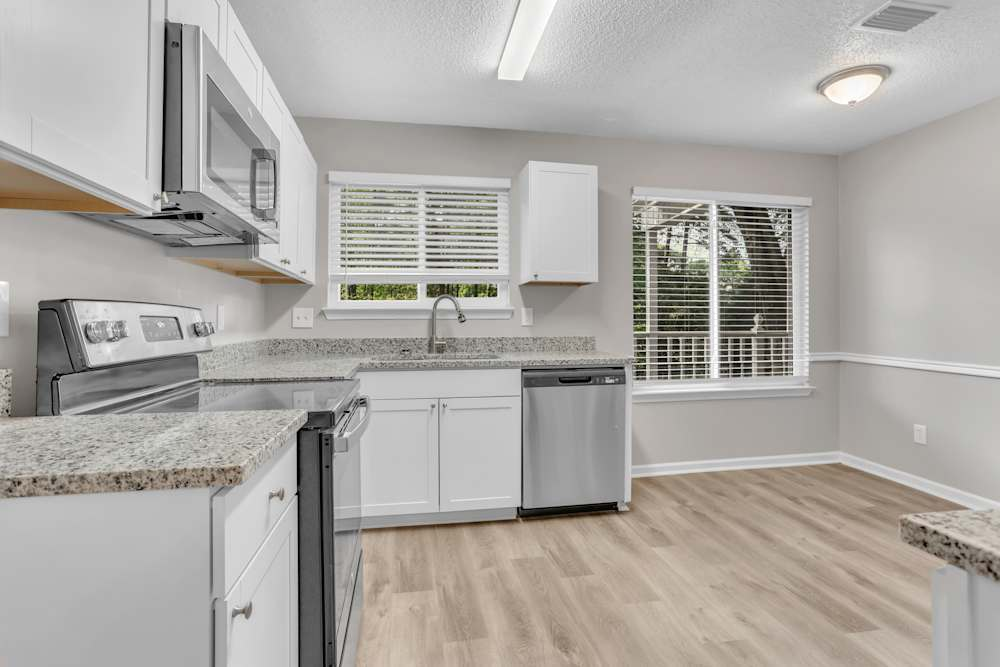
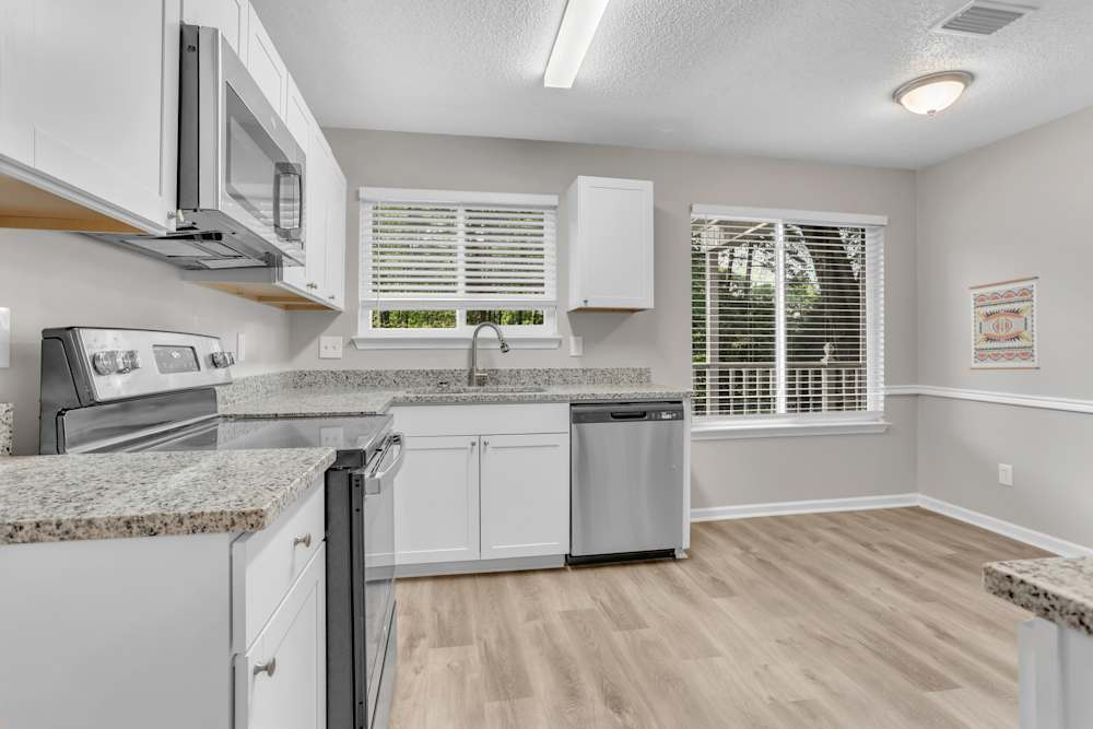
+ wall art (1002, 326)
